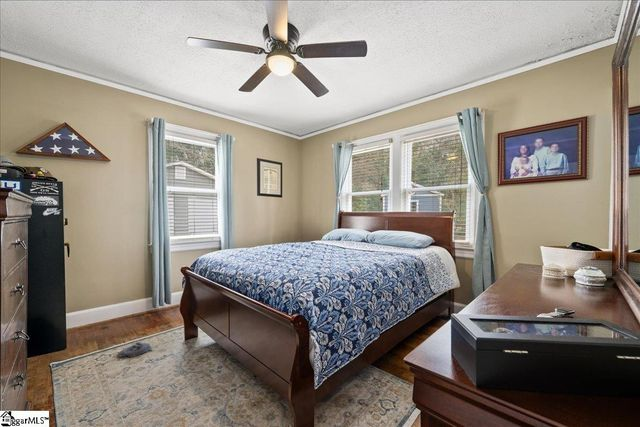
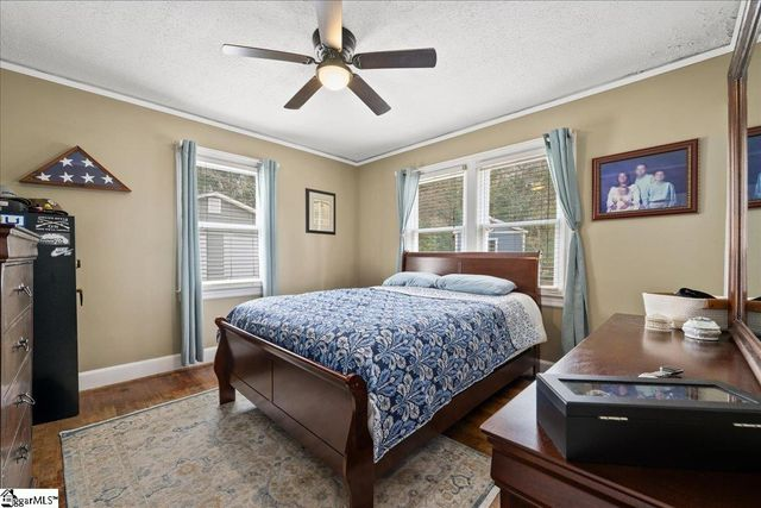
- shoes (136, 346)
